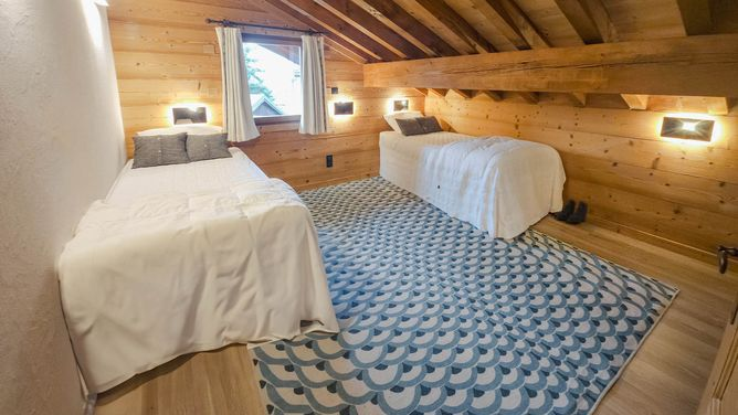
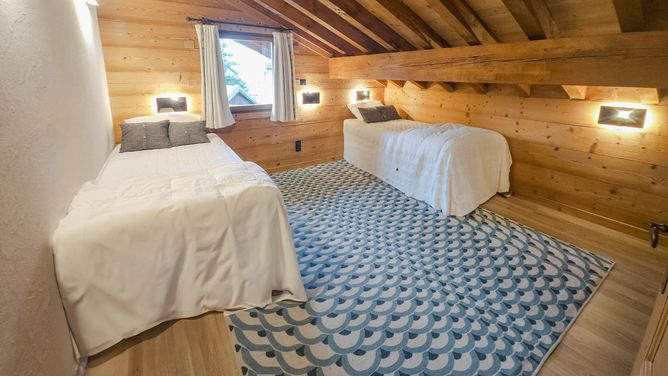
- boots (572, 210)
